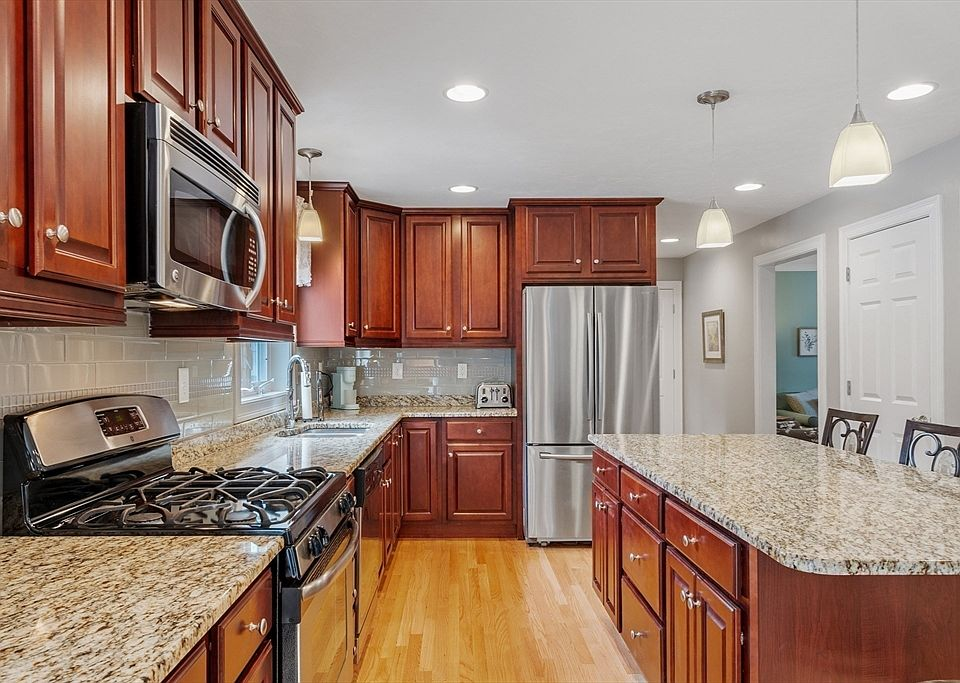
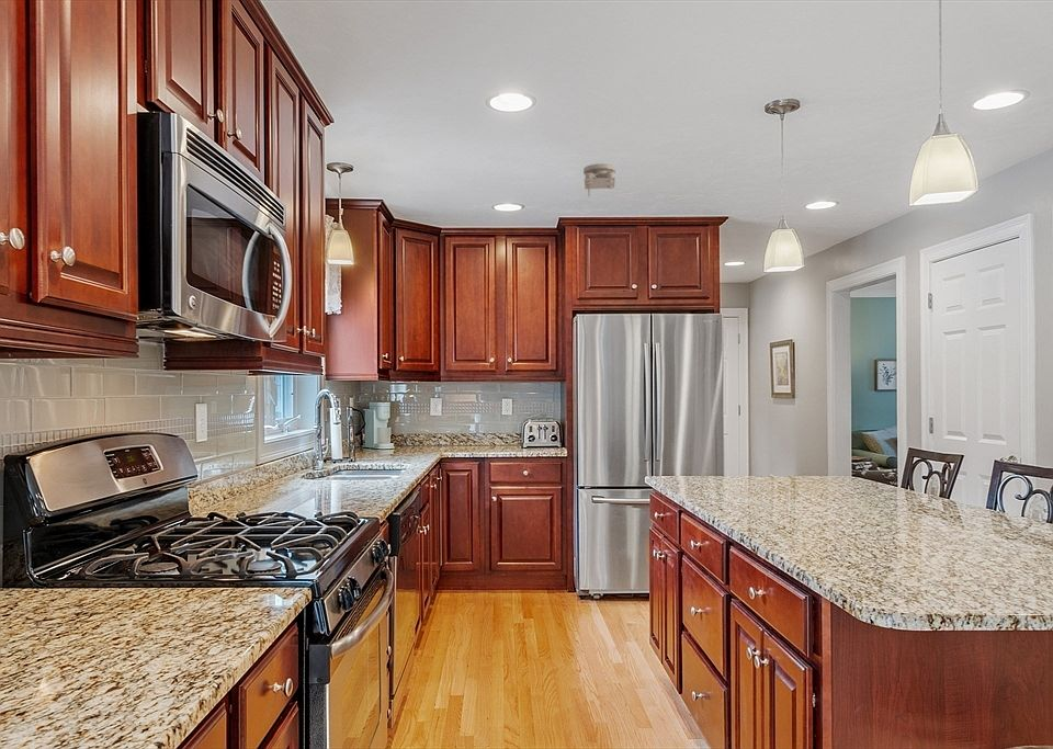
+ smoke detector (599, 181)
